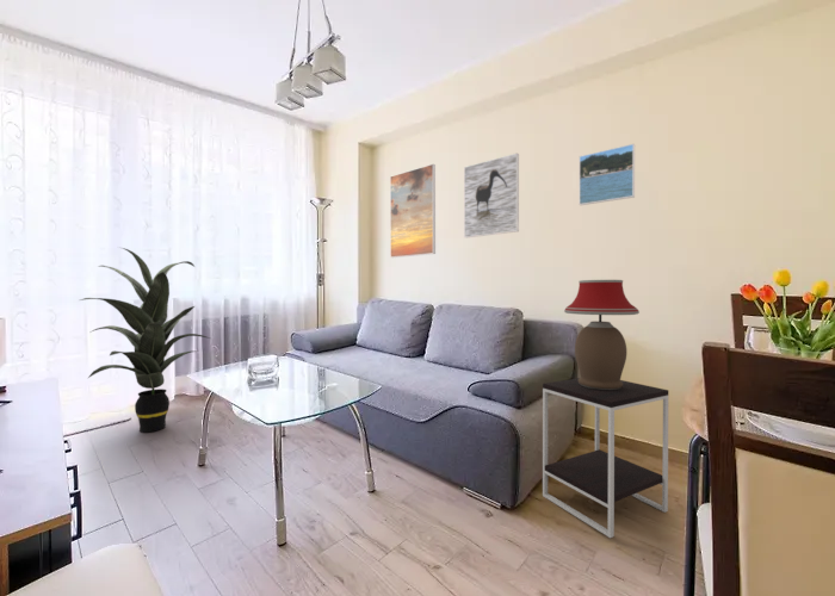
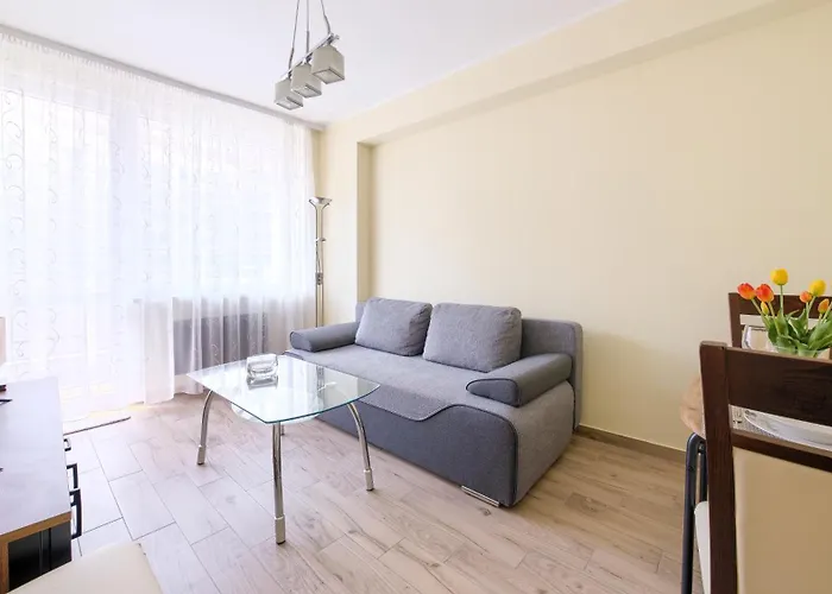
- table lamp (600, 333)
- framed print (412, 212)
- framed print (605, 175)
- side table (599, 445)
- indoor plant (143, 339)
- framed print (489, 197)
